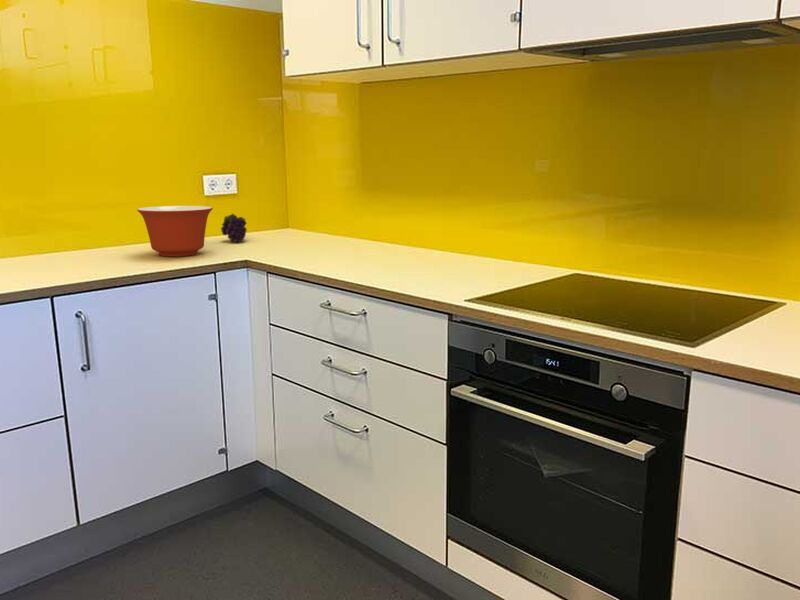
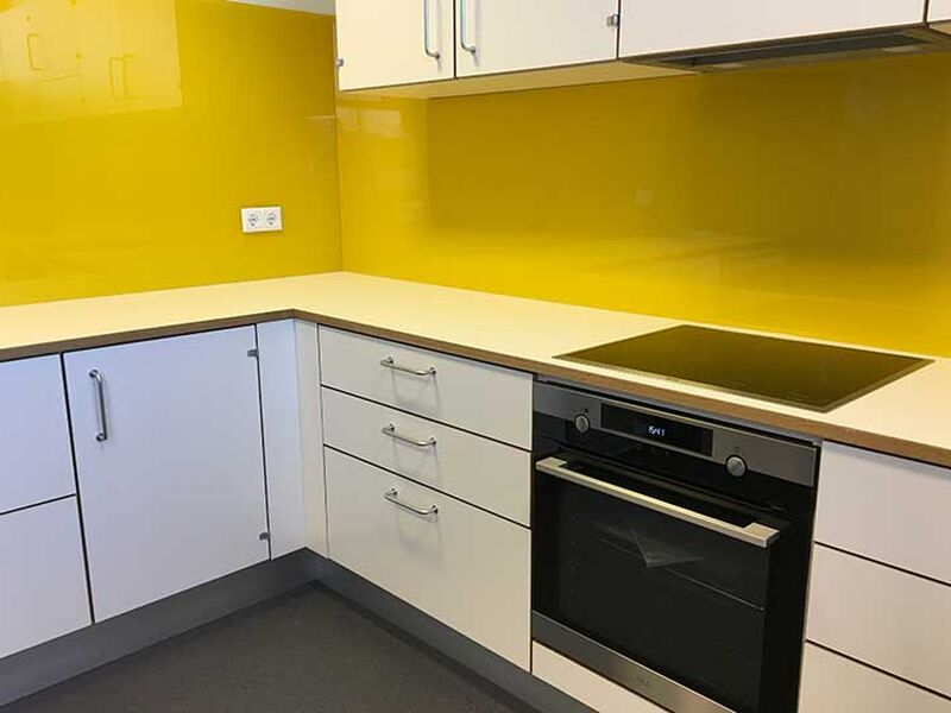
- fruit (235, 227)
- mixing bowl (176, 231)
